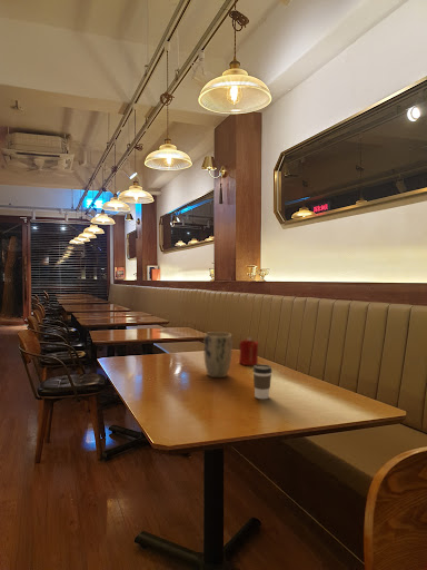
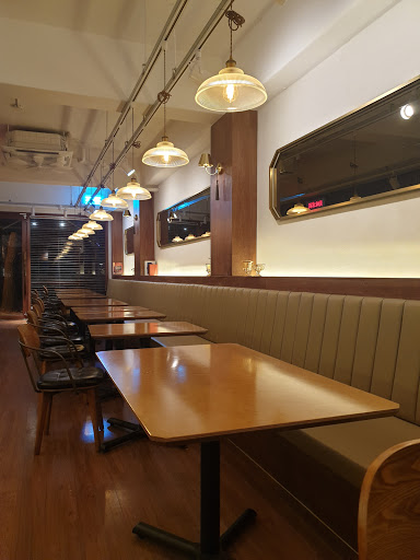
- plant pot (217, 354)
- coffee cup (261, 381)
- candle (248, 350)
